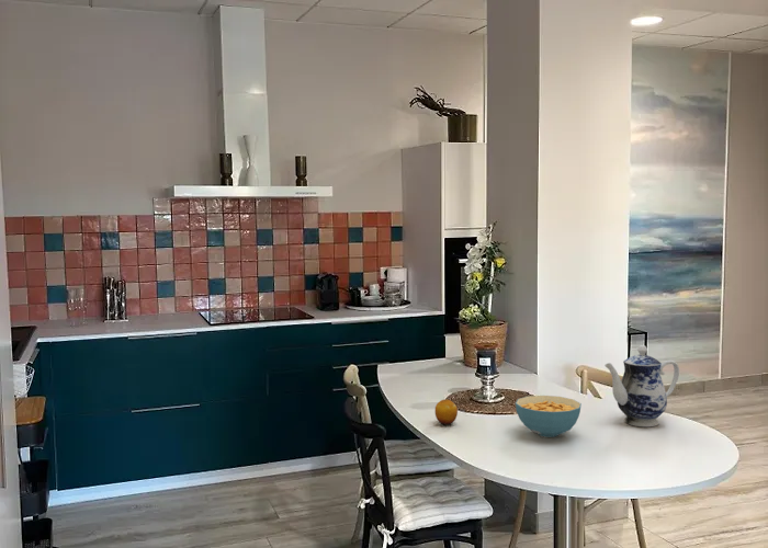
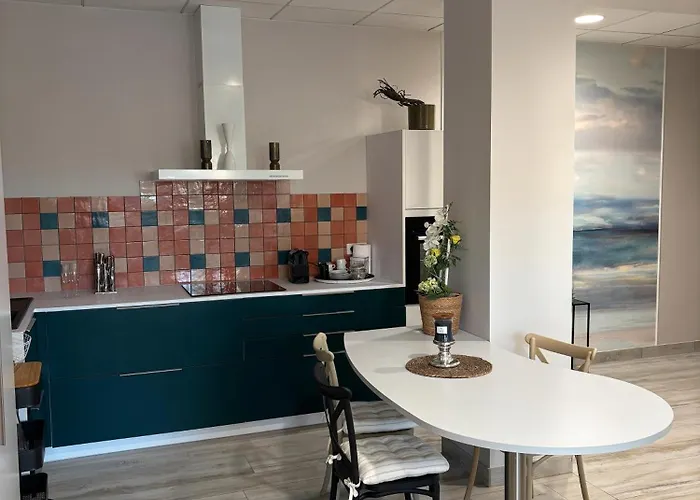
- fruit (445, 411)
- teapot (642, 384)
- cereal bowl (547, 419)
